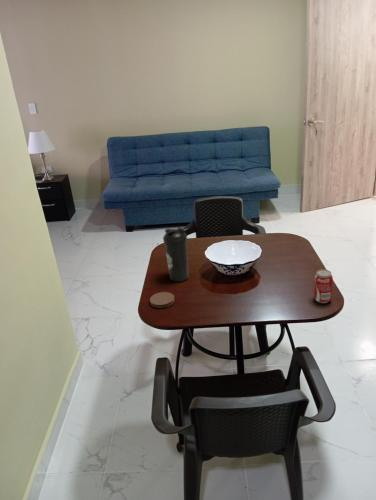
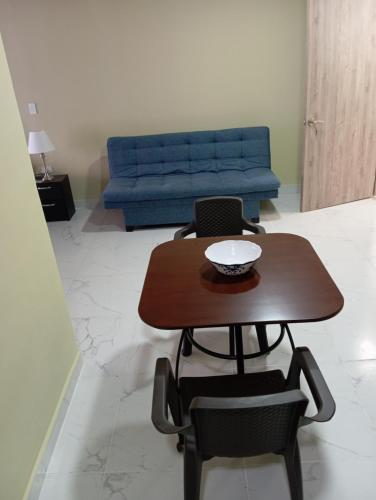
- beverage can (323, 286)
- water bottle (176, 253)
- coaster (162, 299)
